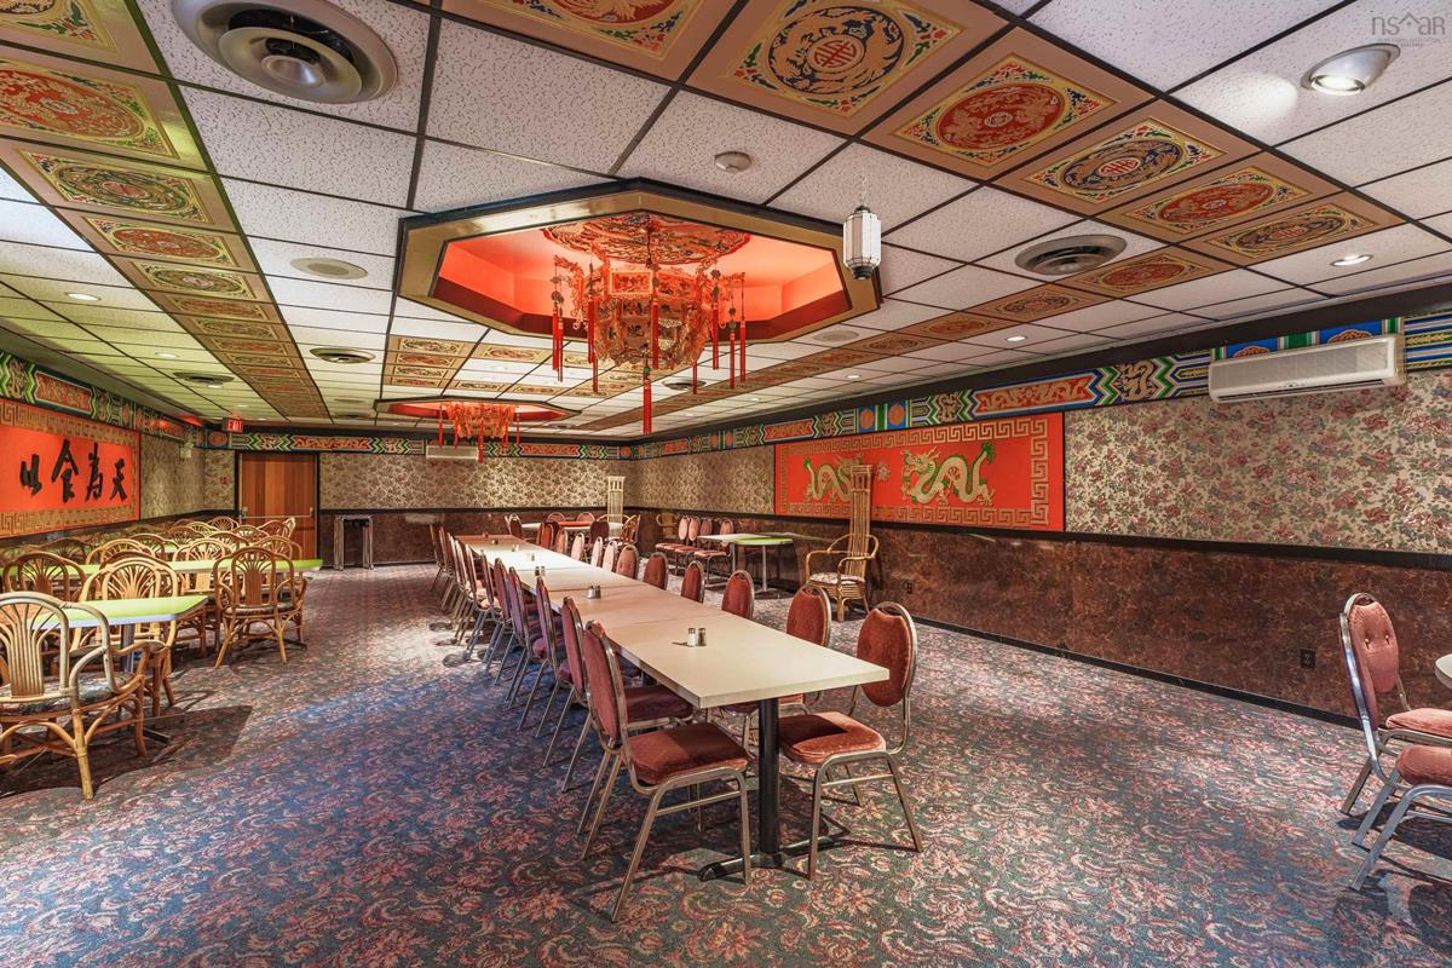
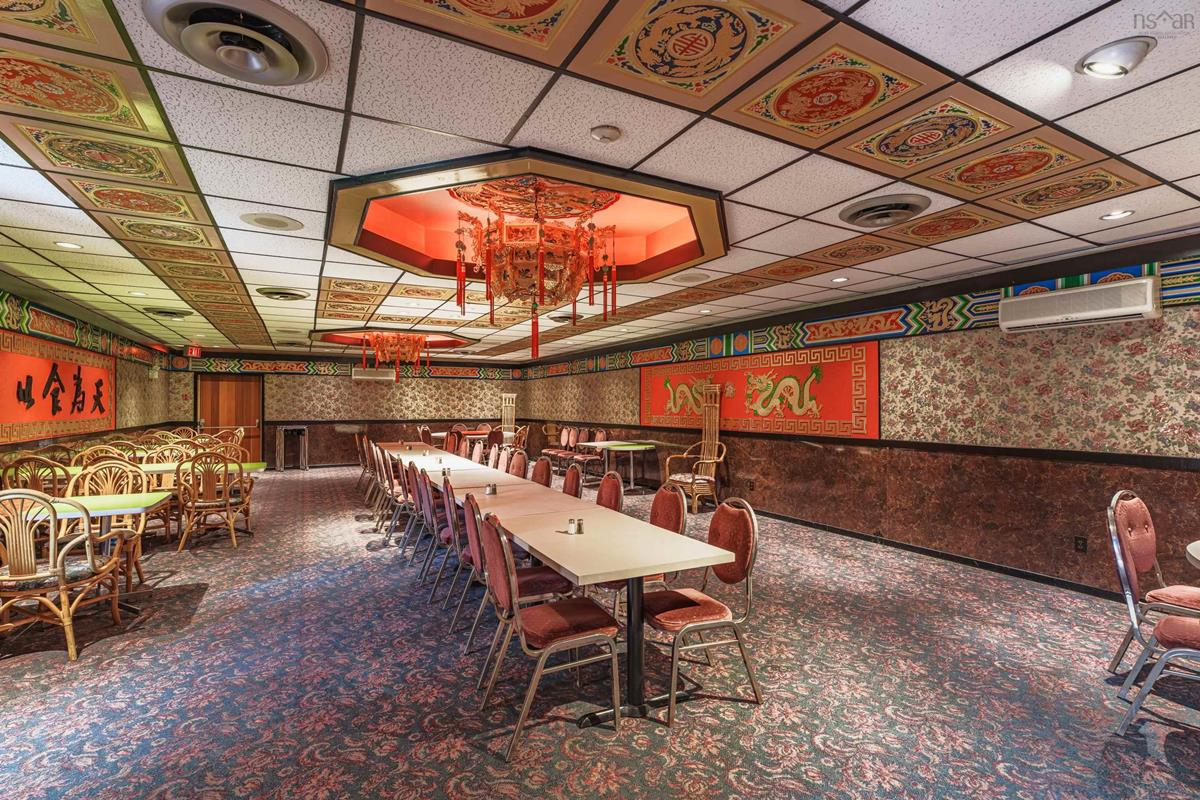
- hanging lantern (862, 223)
